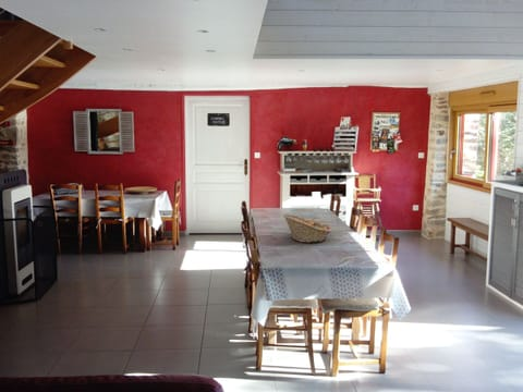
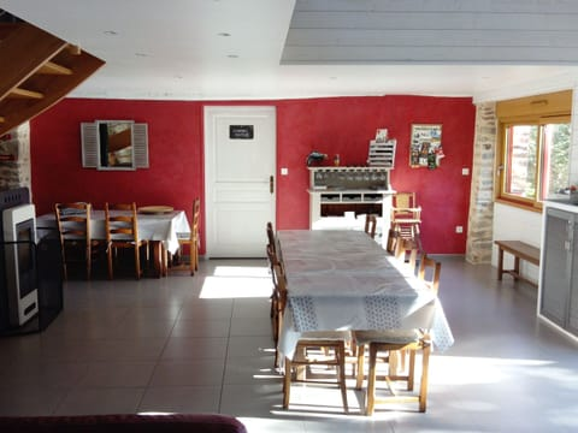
- fruit basket (306, 226)
